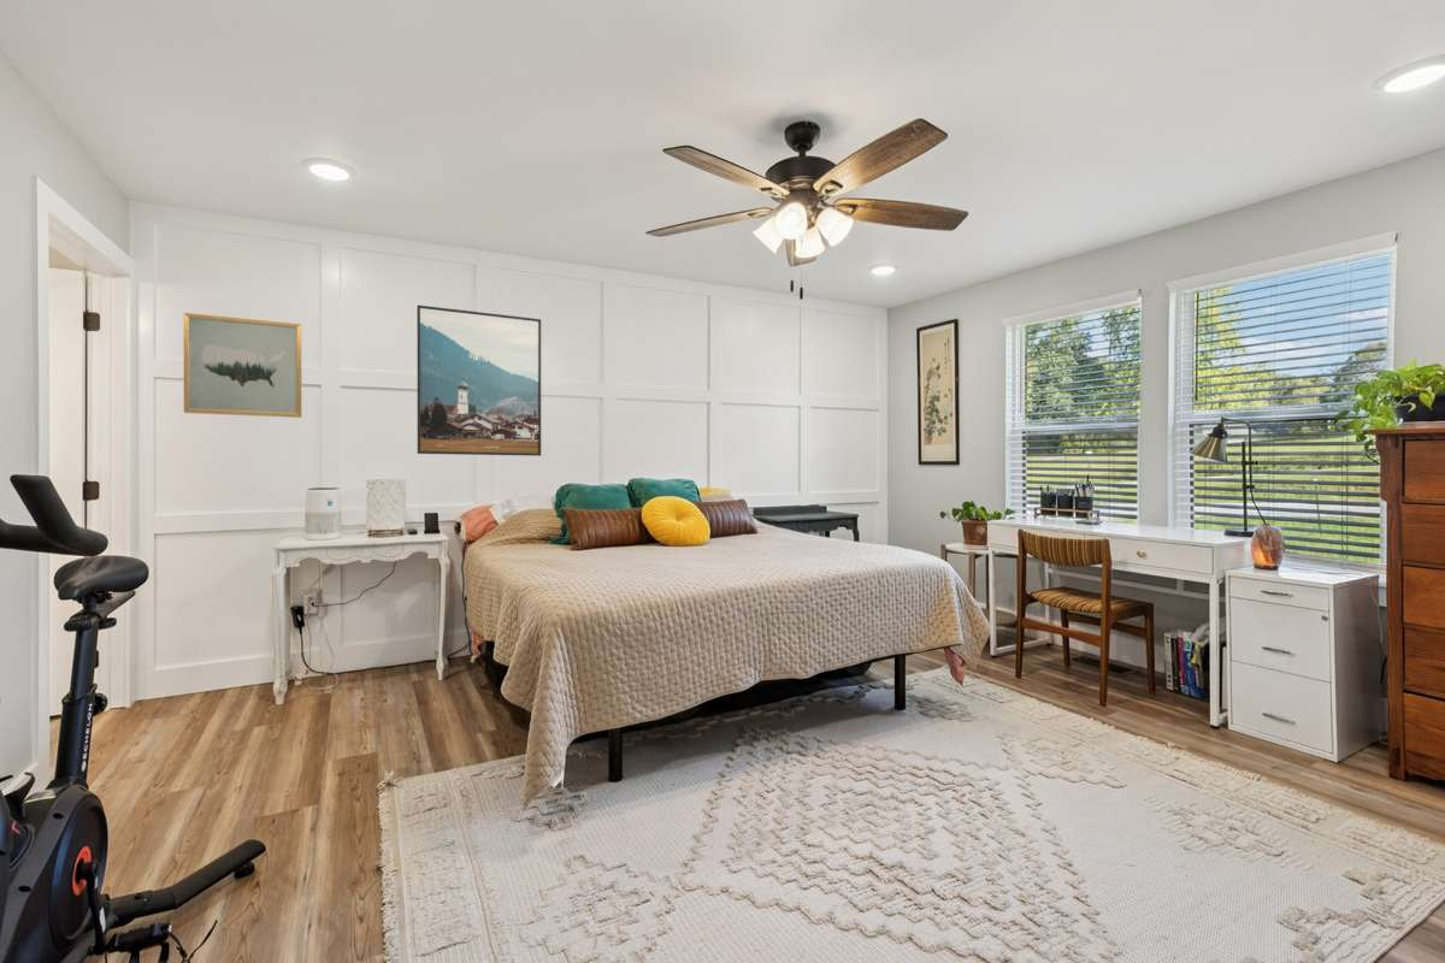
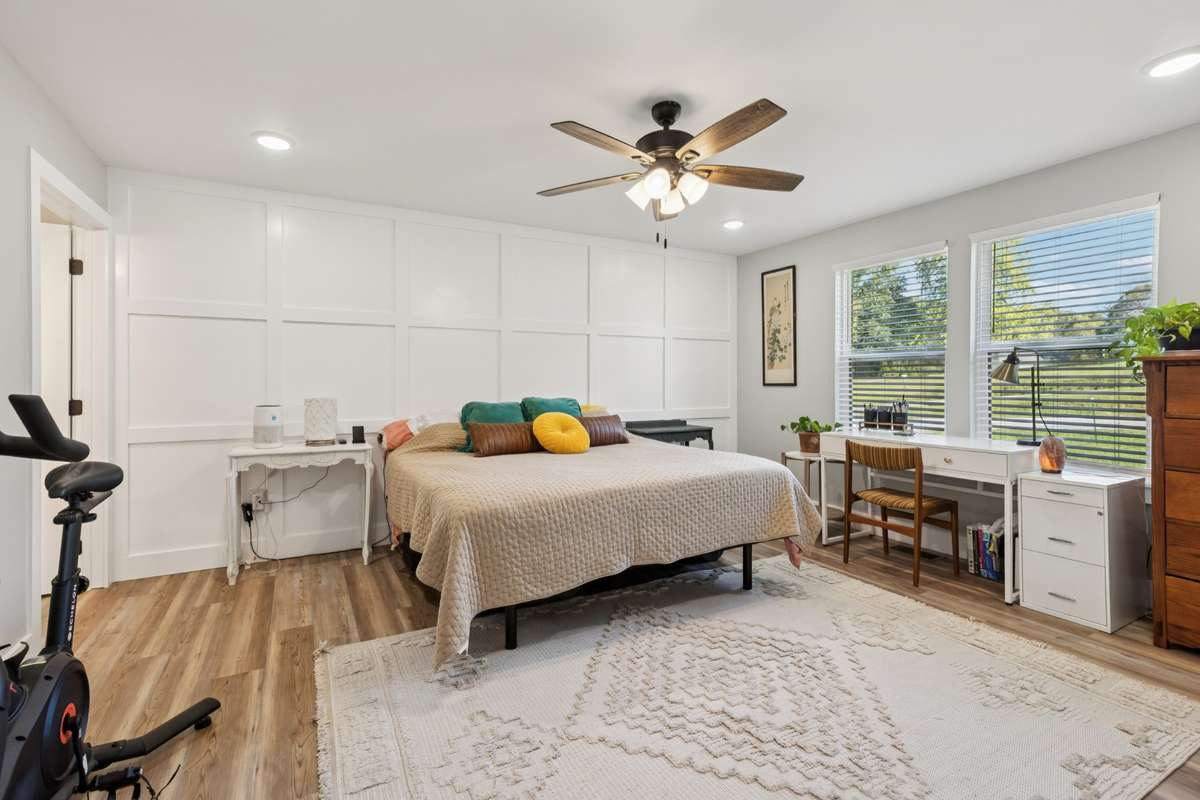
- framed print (482, 383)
- wall art (244, 367)
